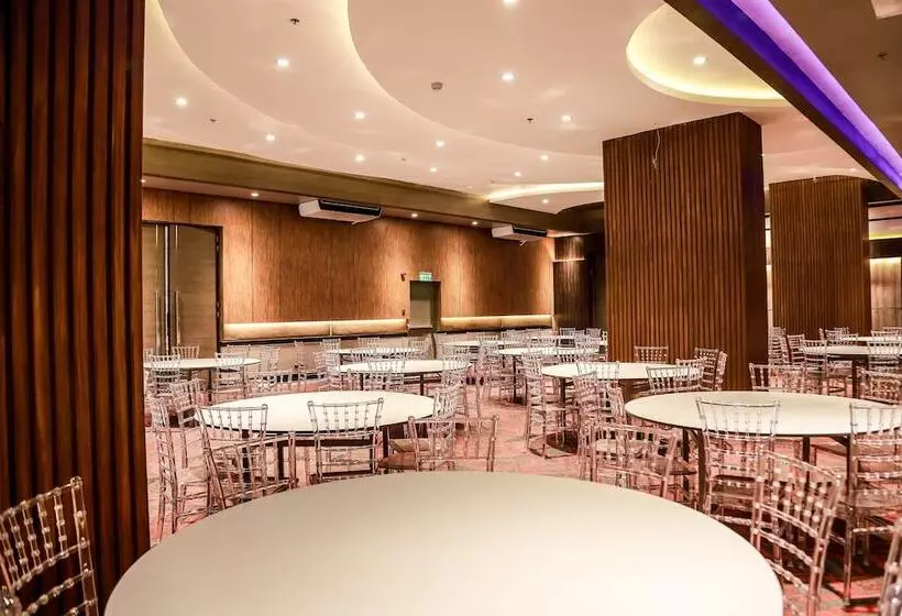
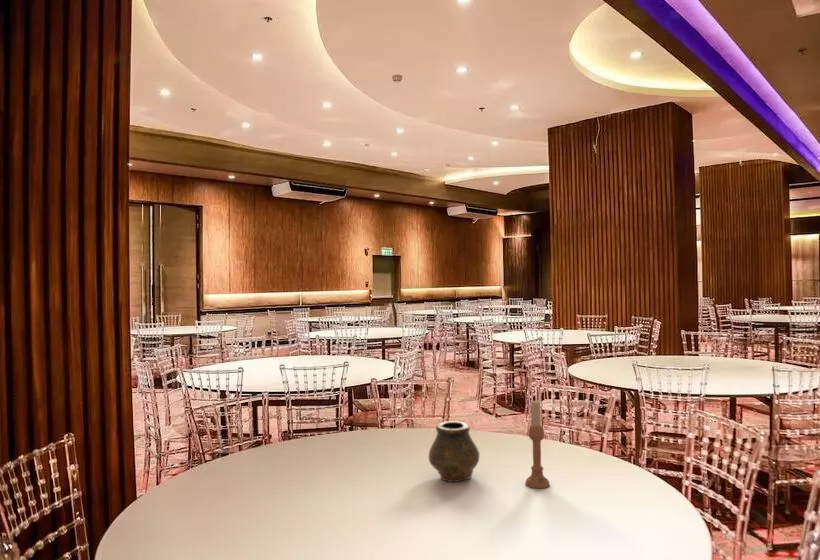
+ candlestick (536, 441)
+ vase (454, 450)
